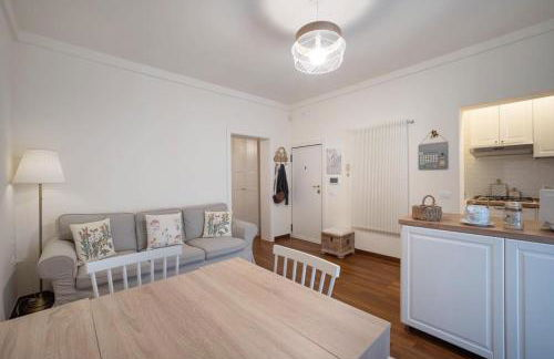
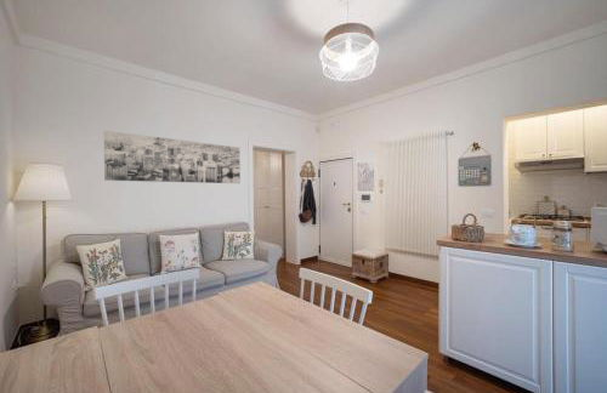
+ wall art (182, 161)
